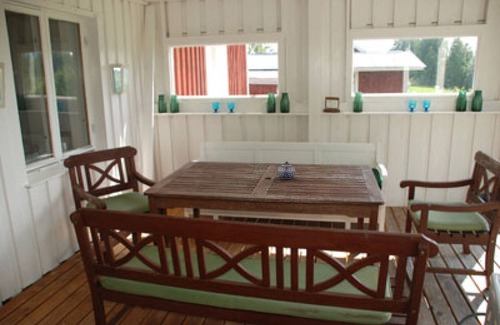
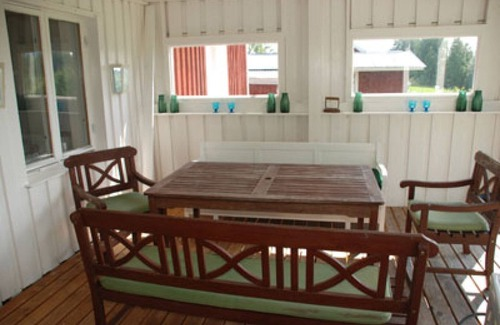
- teapot (286, 169)
